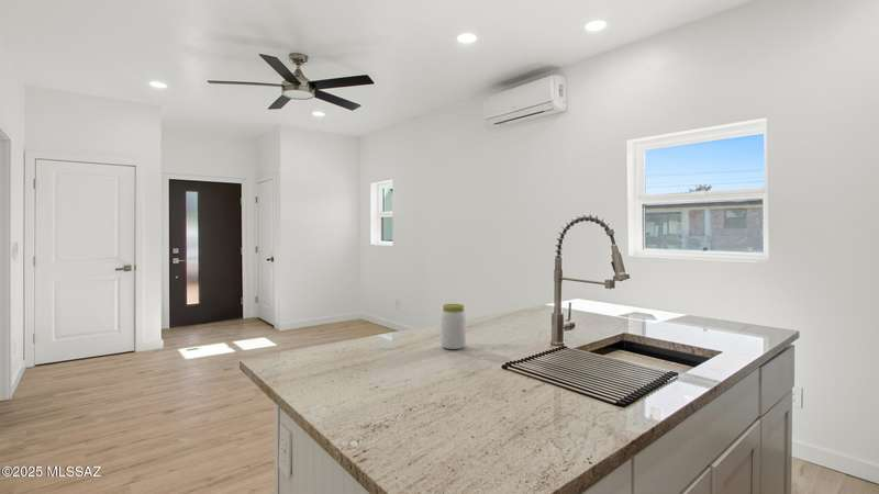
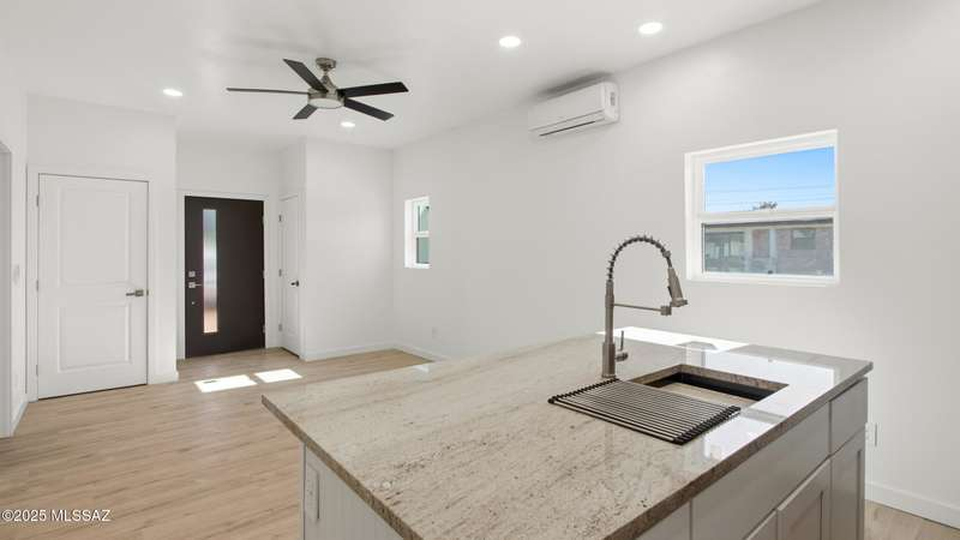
- jar (453, 325)
